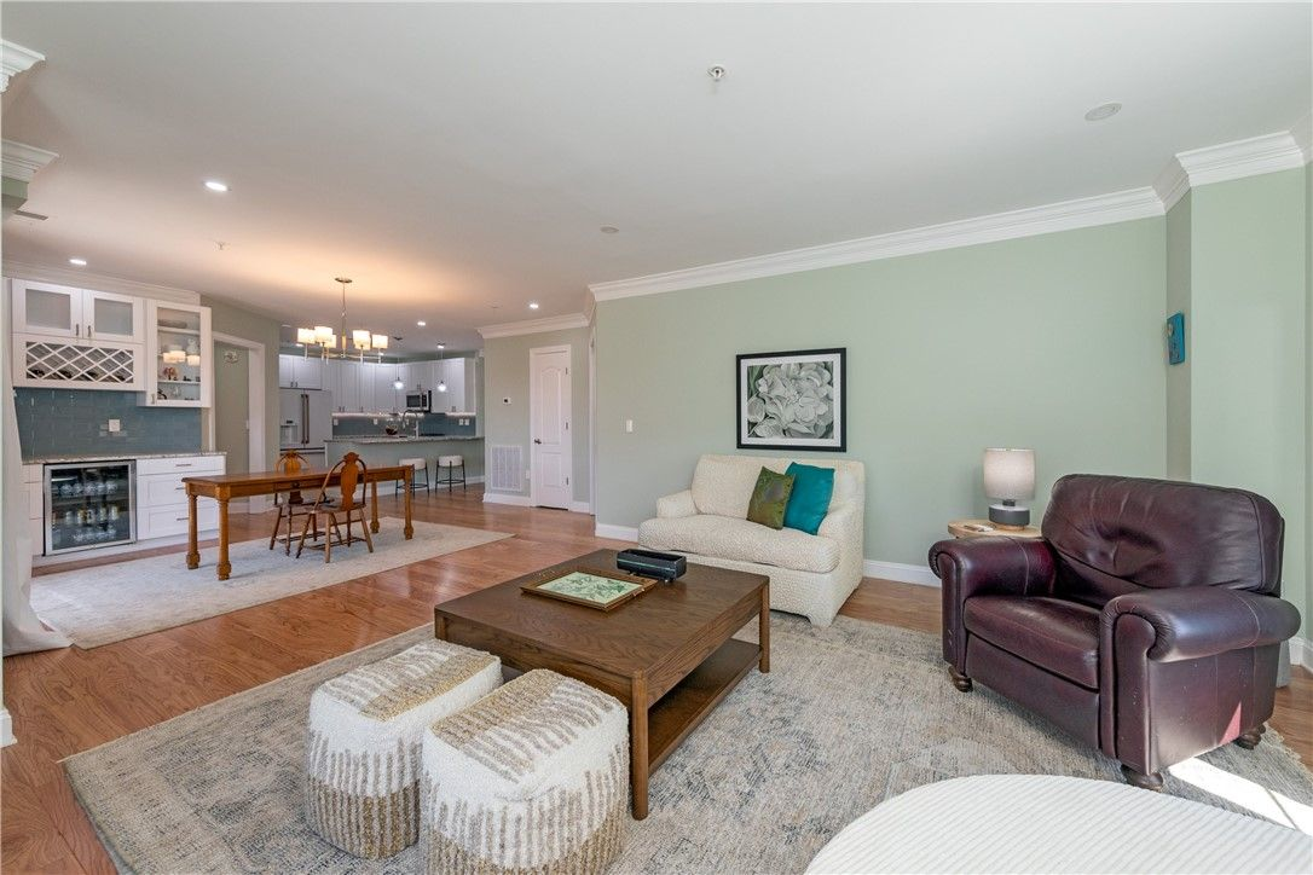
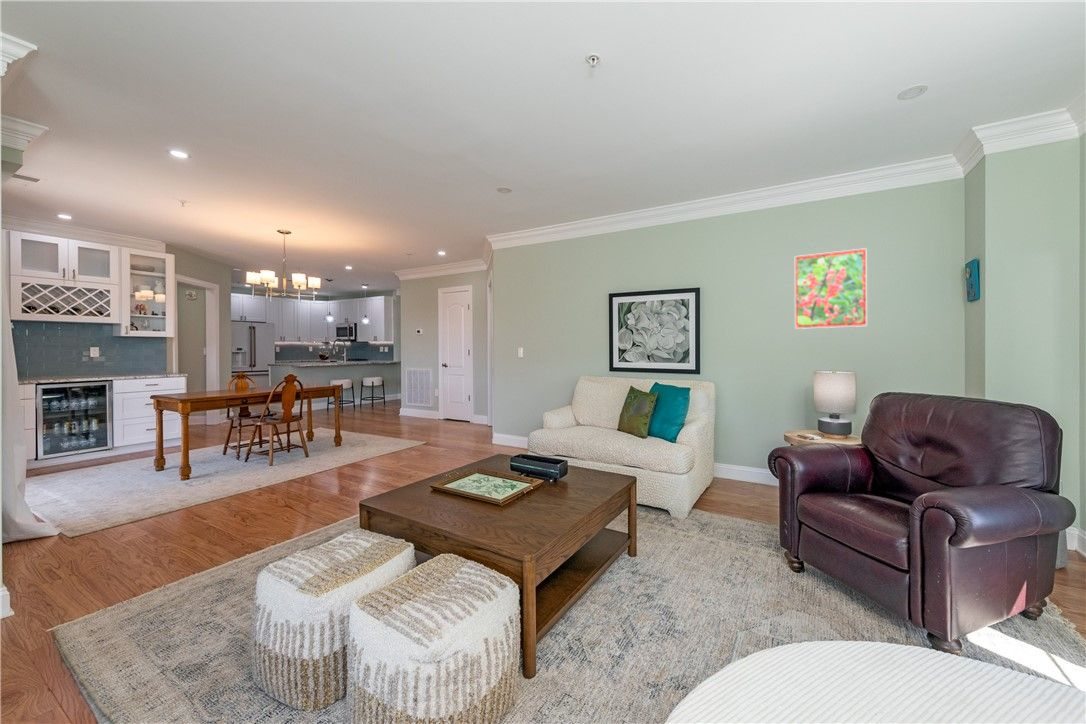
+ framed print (829, 290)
